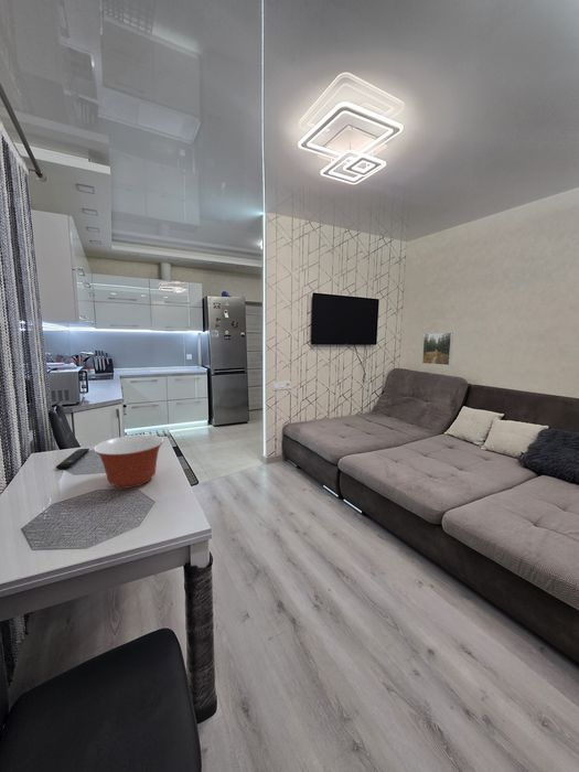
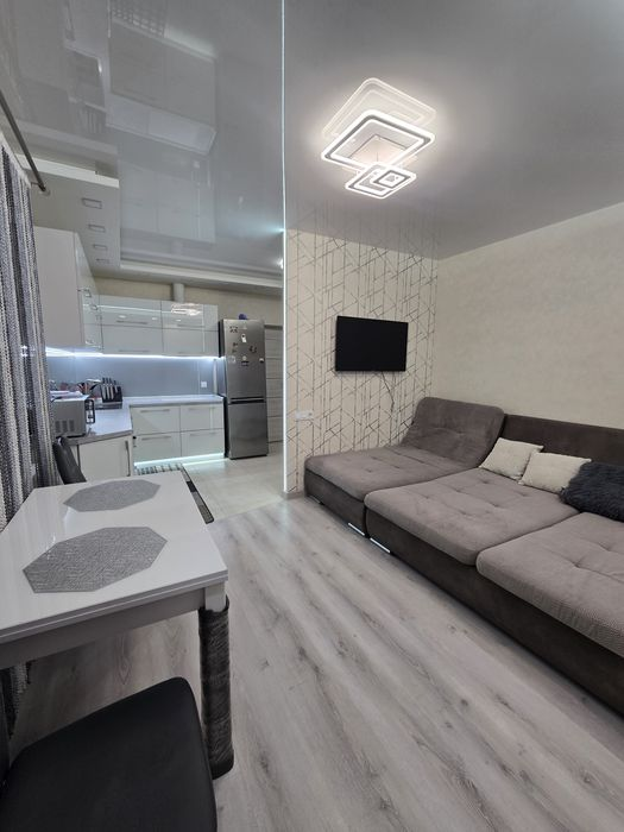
- remote control (74, 458)
- mixing bowl (131, 462)
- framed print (437, 349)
